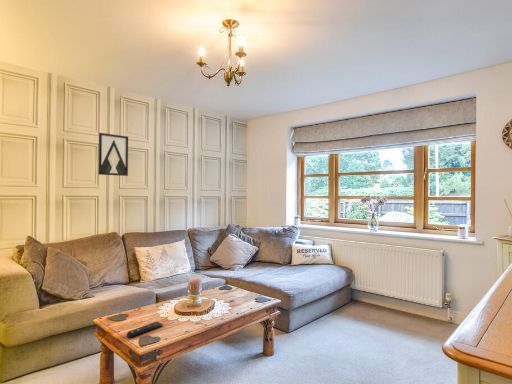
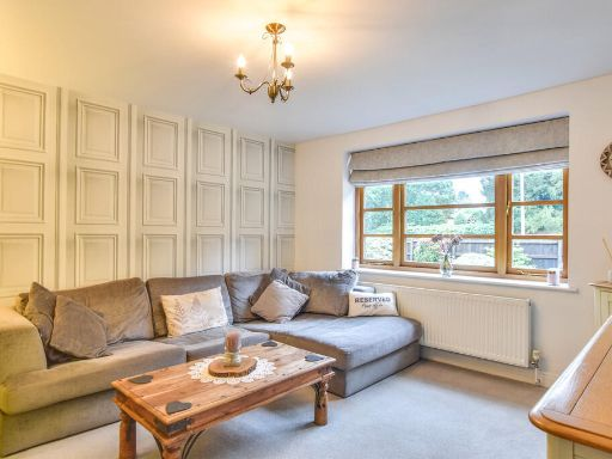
- wall art (113, 155)
- remote control (145, 328)
